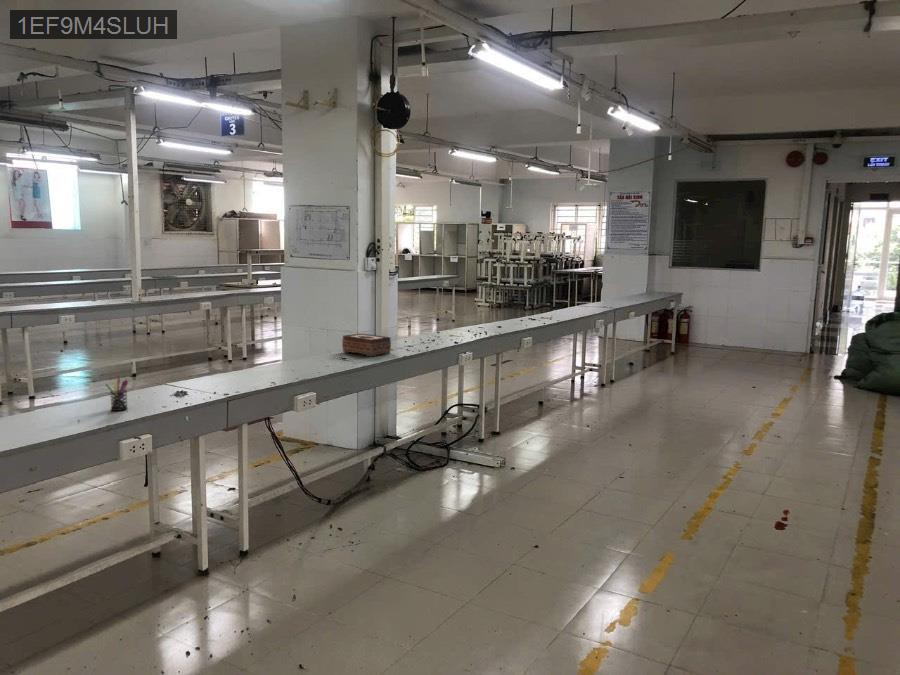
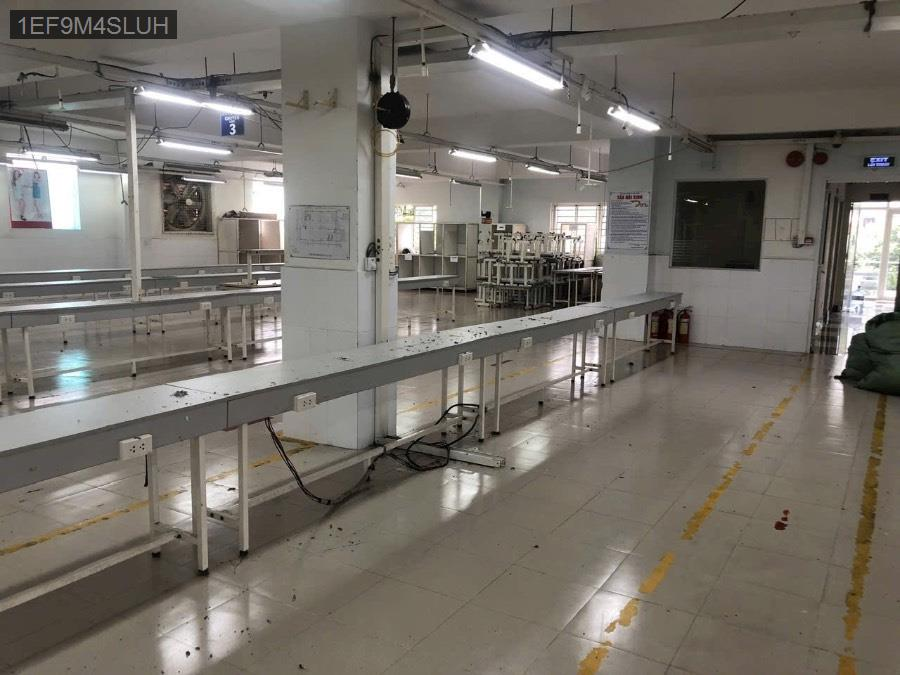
- pen holder (116, 393)
- tissue box (366, 344)
